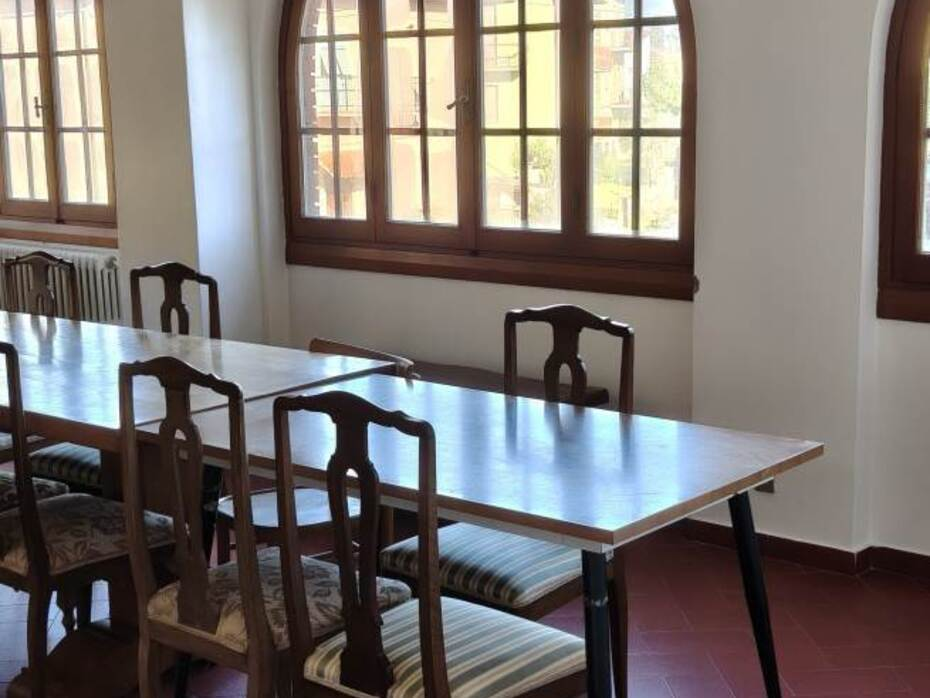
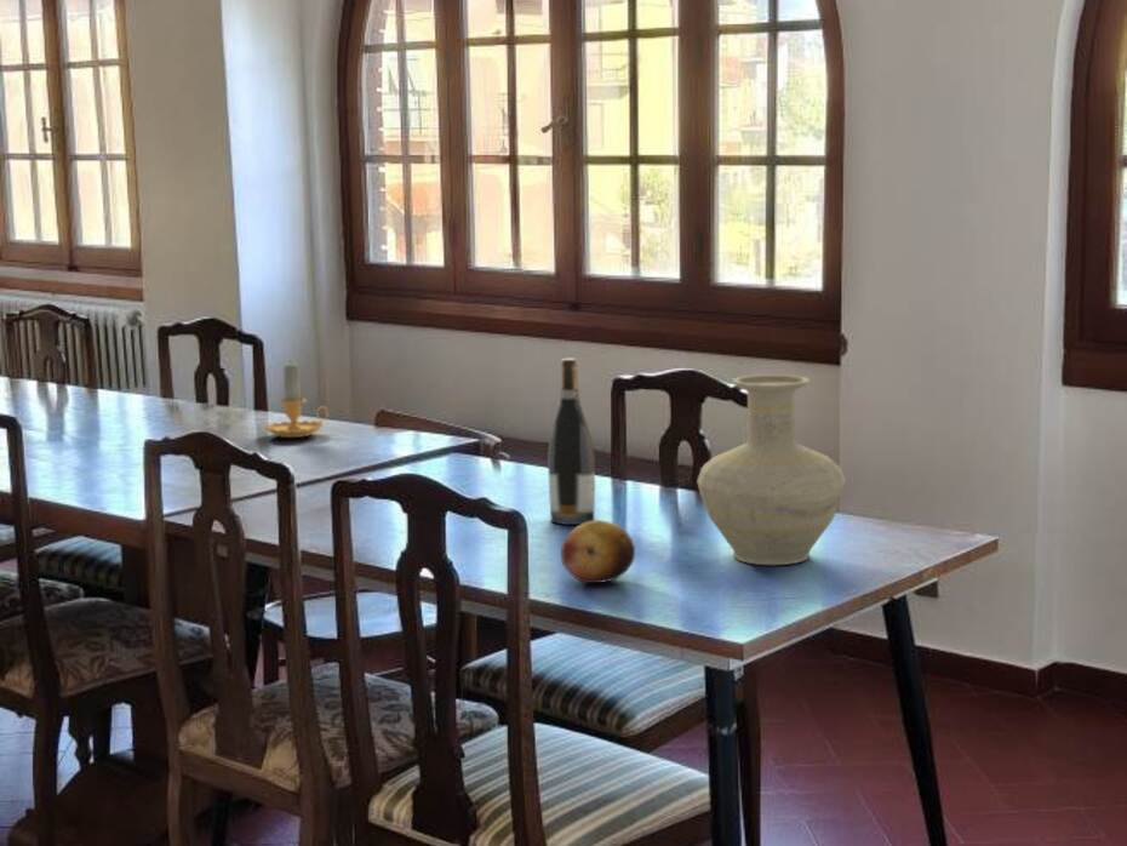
+ candle (297, 396)
+ vase (771, 468)
+ fruit (599, 550)
+ wine bottle (571, 440)
